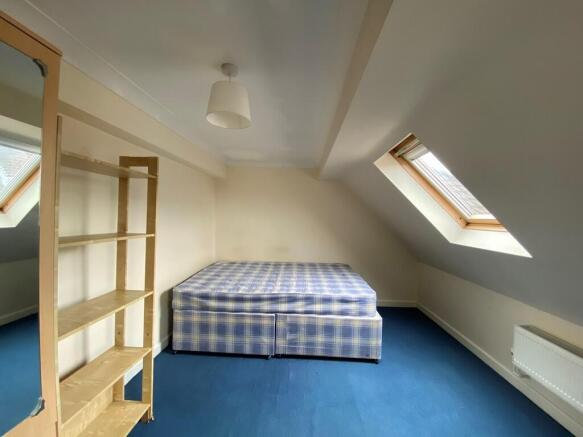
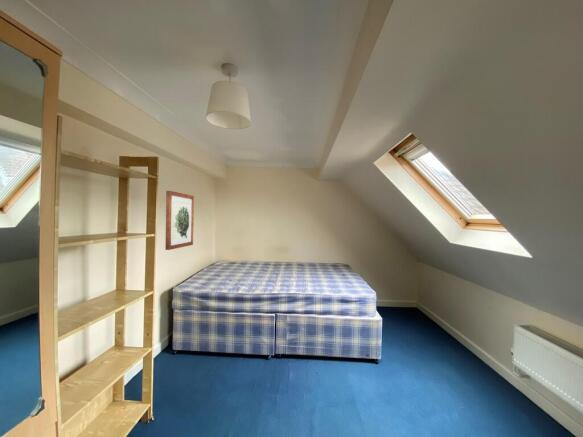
+ wall art (181, 220)
